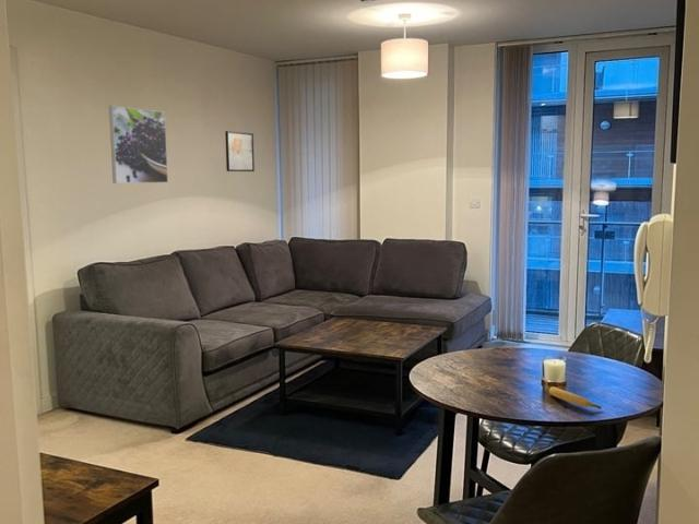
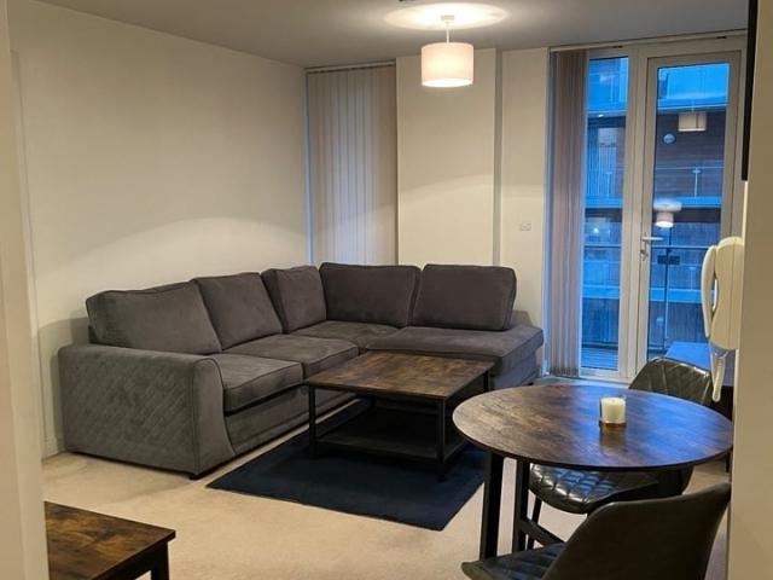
- banana (570, 395)
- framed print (240, 152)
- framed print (140, 146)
